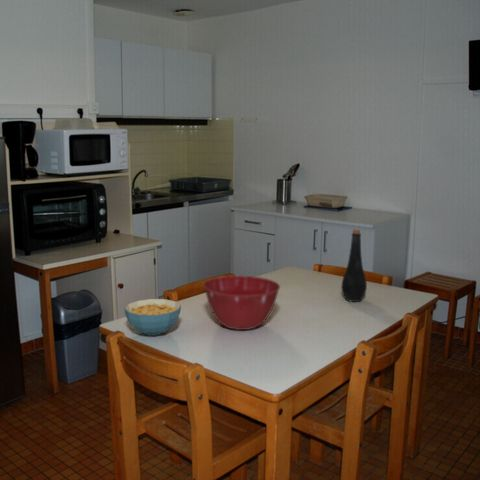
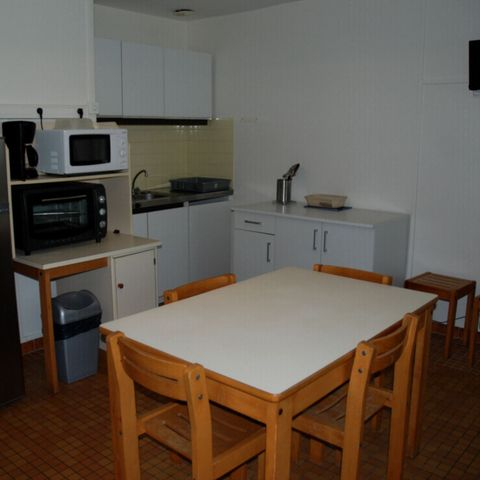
- cereal bowl (153, 319)
- bottle (355, 265)
- mixing bowl (241, 304)
